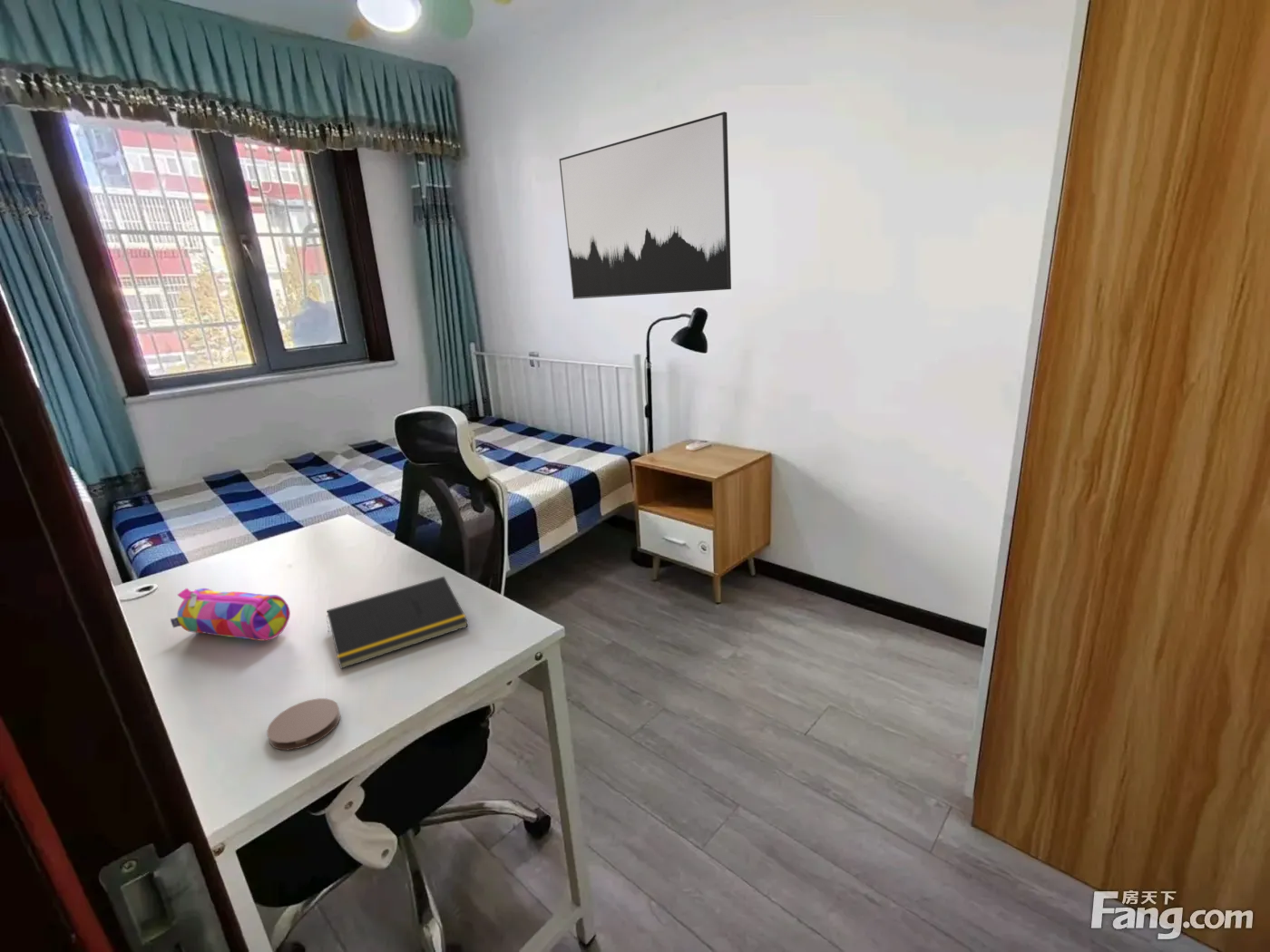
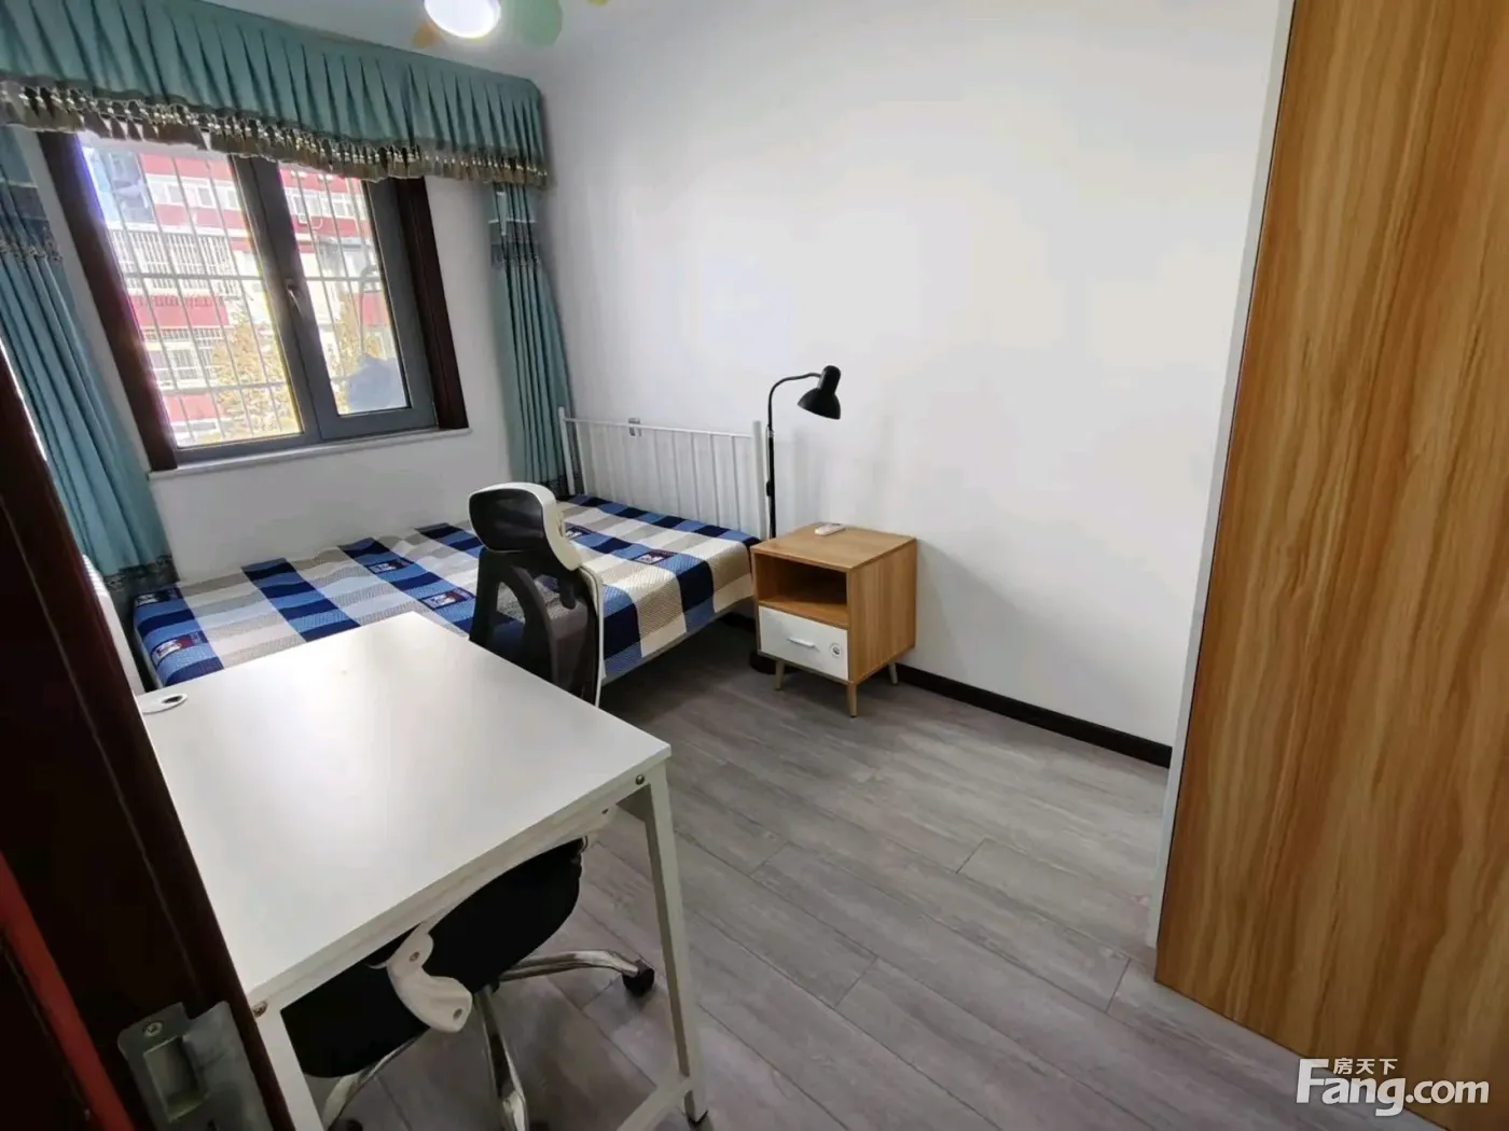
- coaster (304, 723)
- notepad (396, 617)
- pencil case (231, 613)
- wall art (639, 219)
